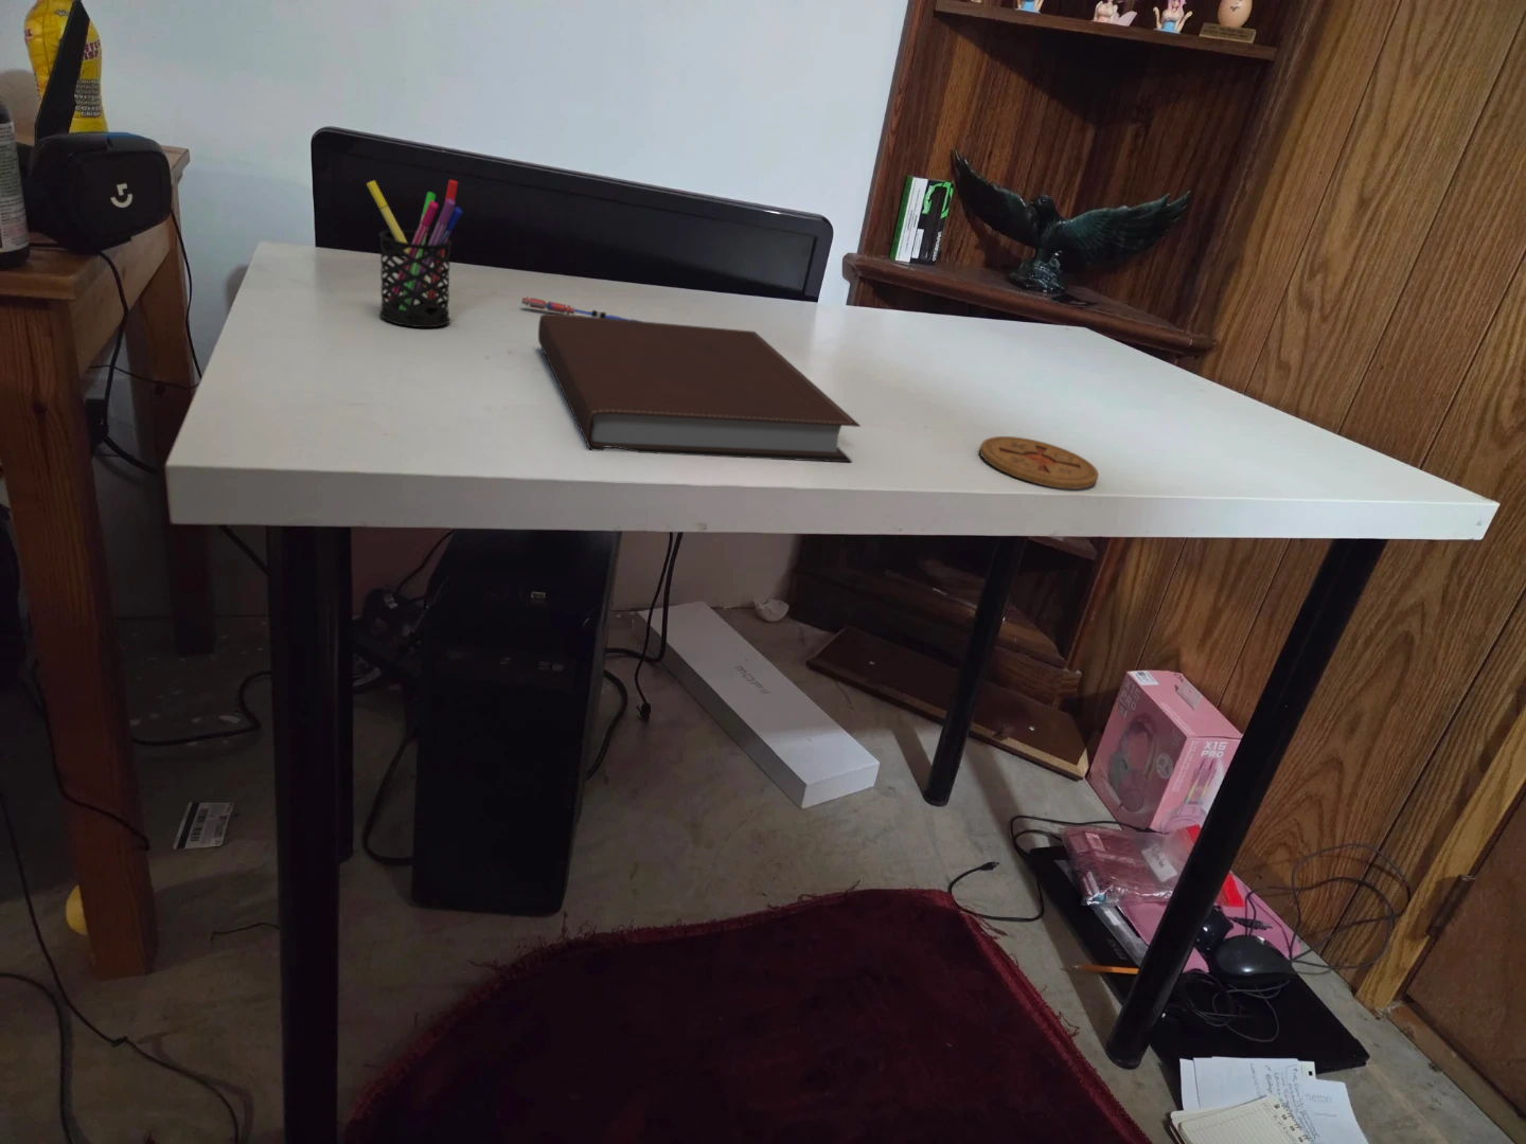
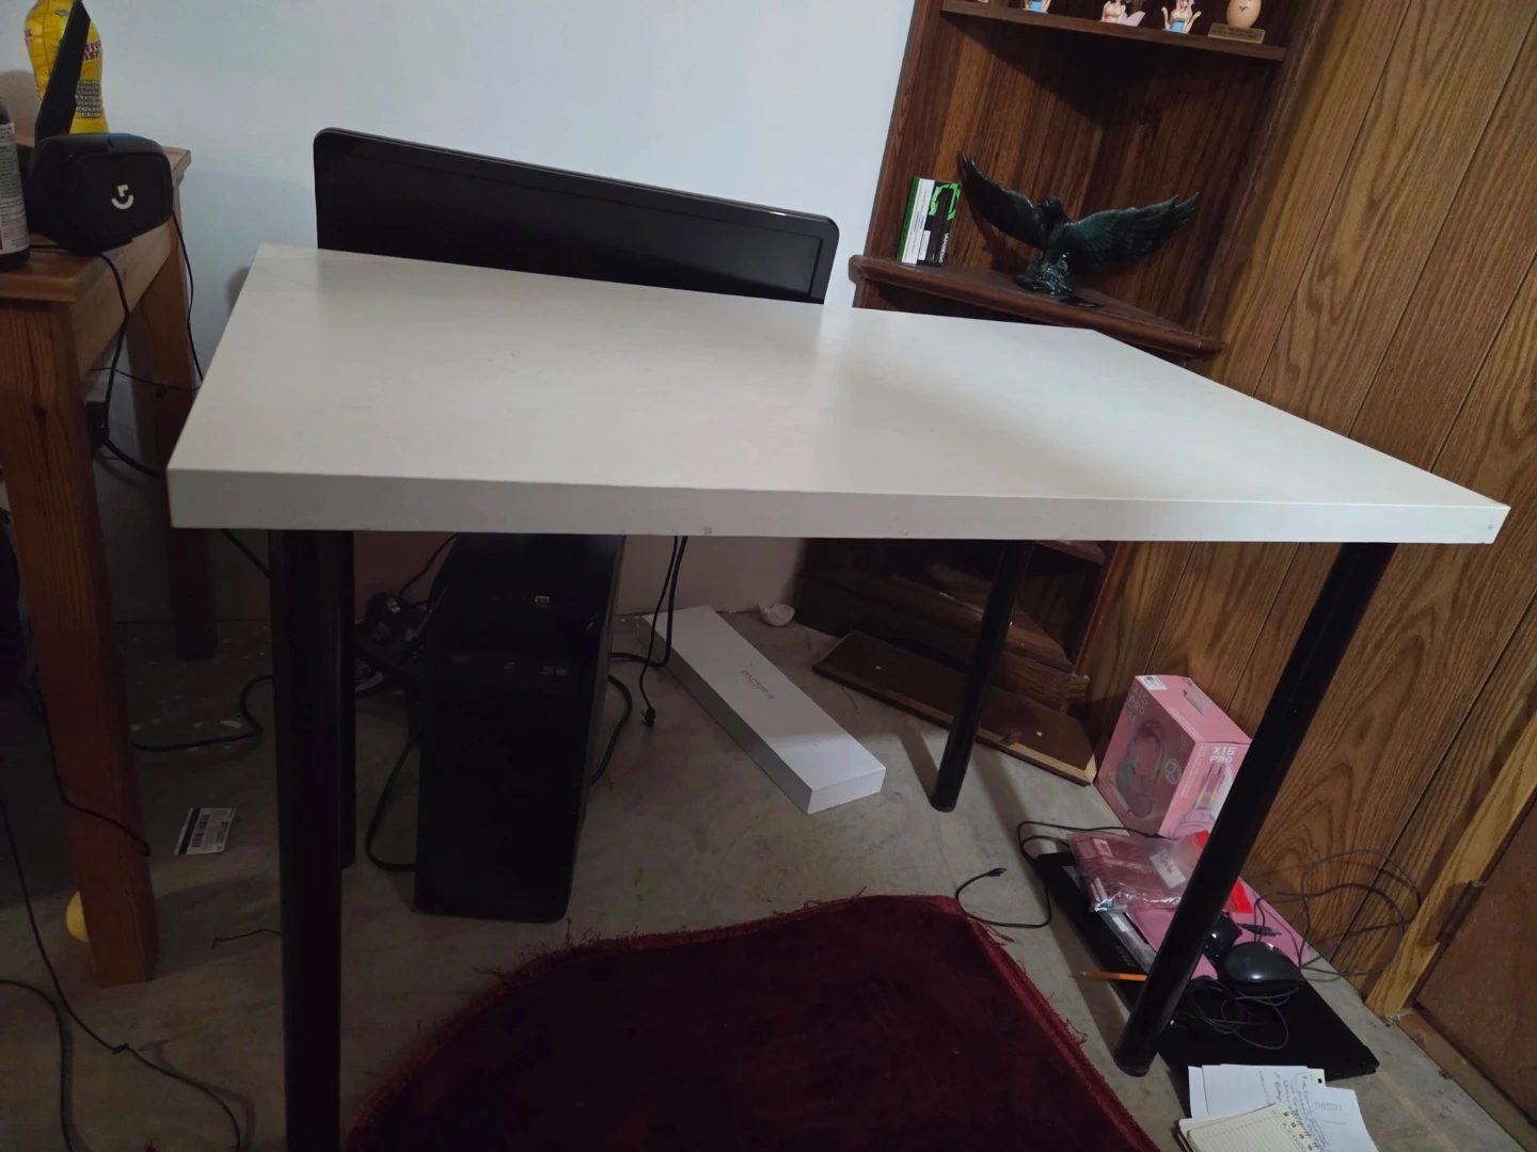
- pen holder (422, 248)
- notebook (685, 381)
- coaster (1038, 460)
- pen (590, 311)
